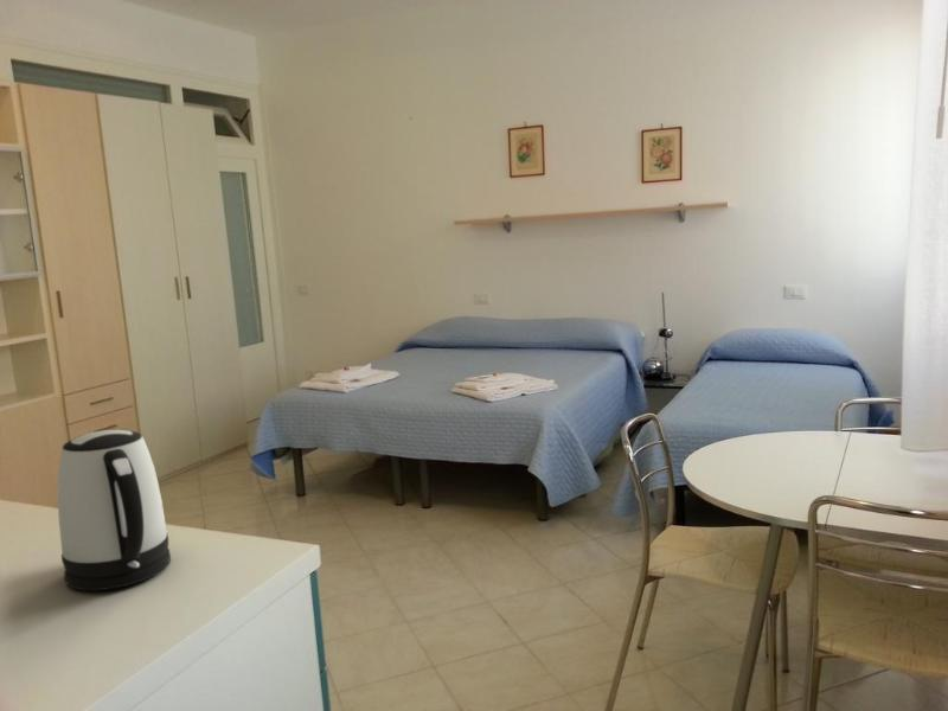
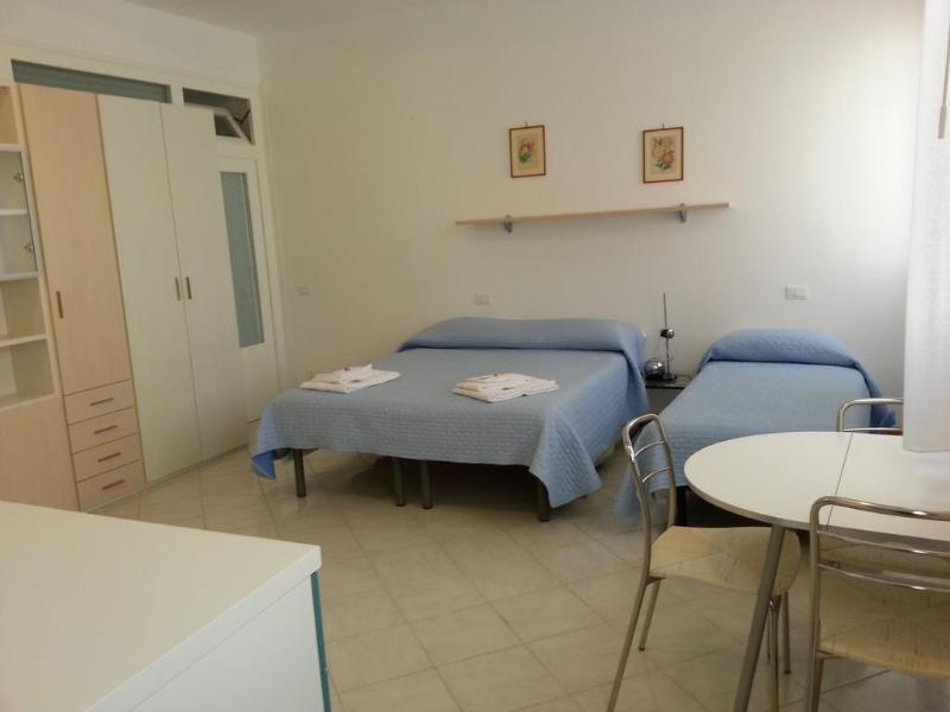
- kettle (114, 506)
